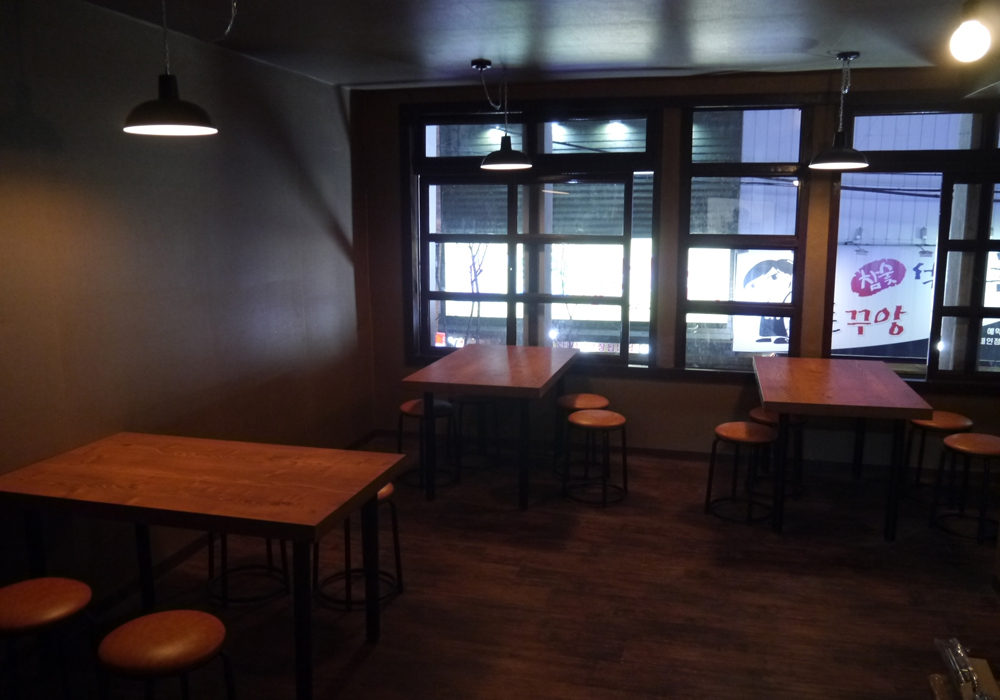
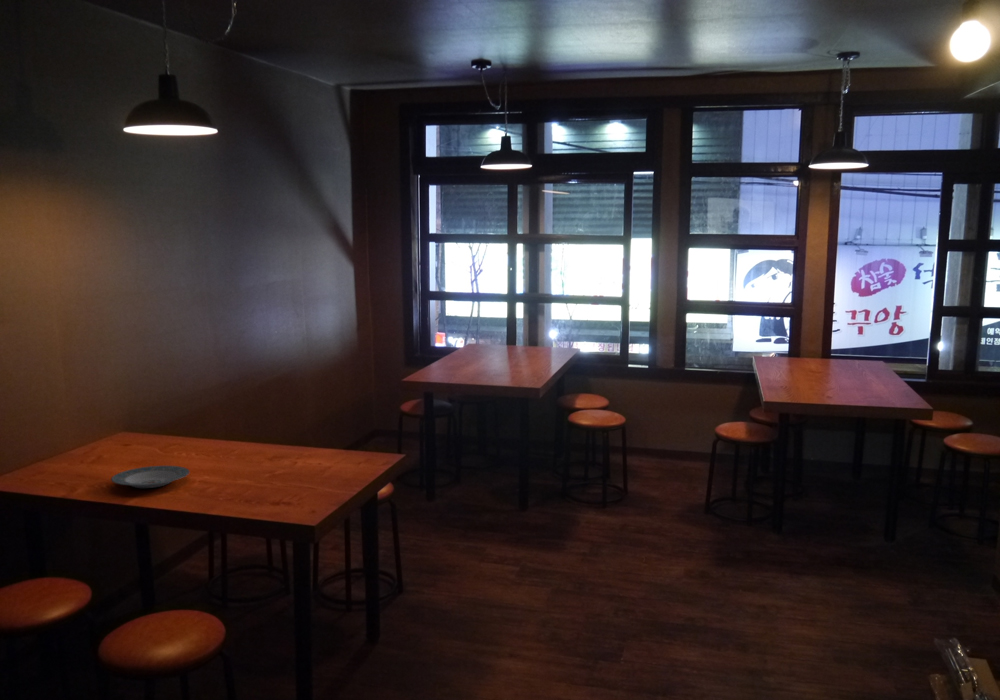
+ plate (151, 479)
